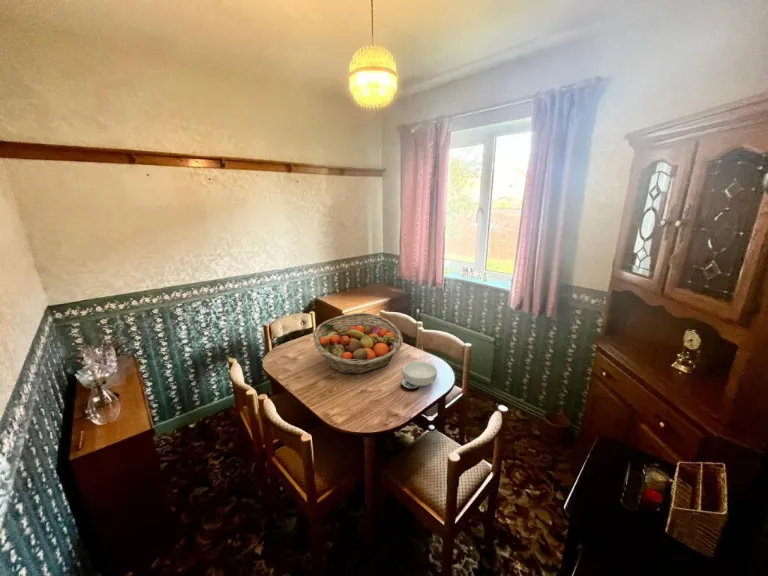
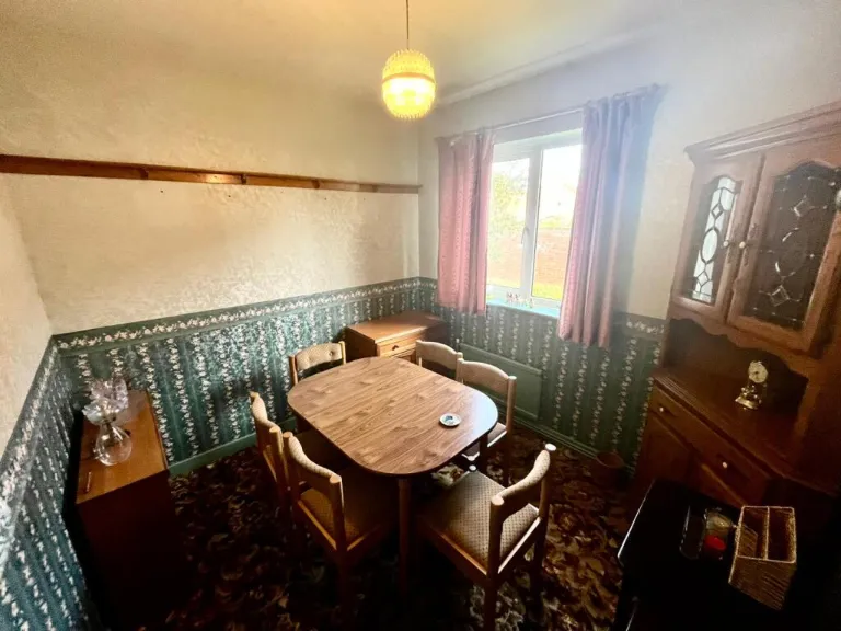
- fruit basket (359, 342)
- cereal bowl (419, 375)
